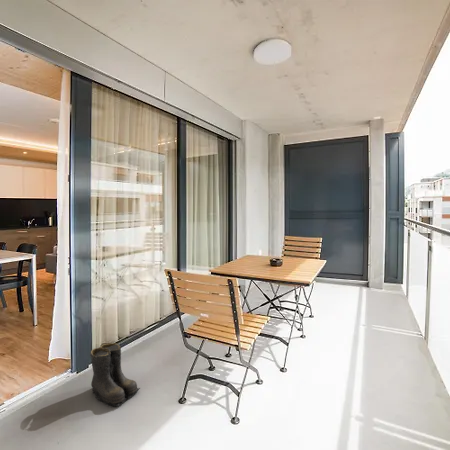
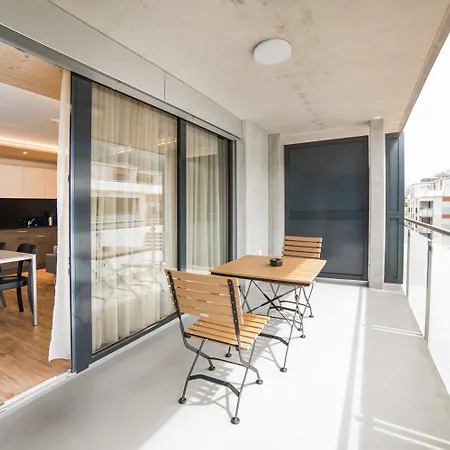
- boots (113, 371)
